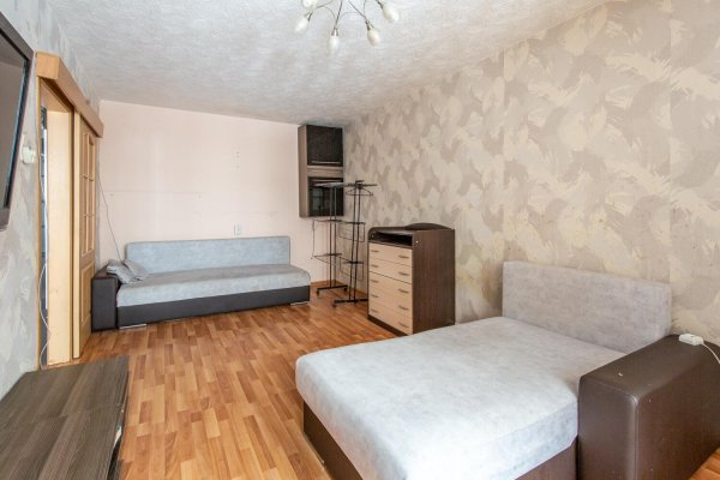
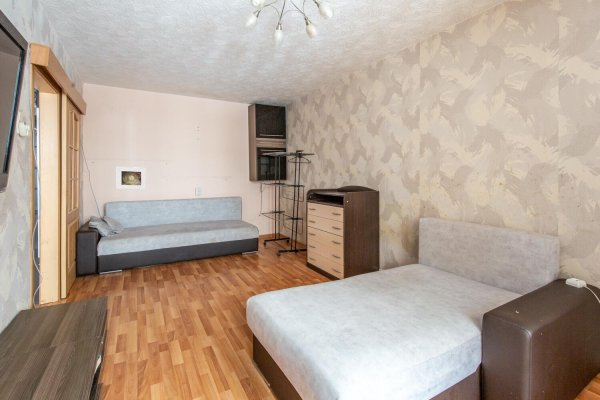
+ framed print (131, 178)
